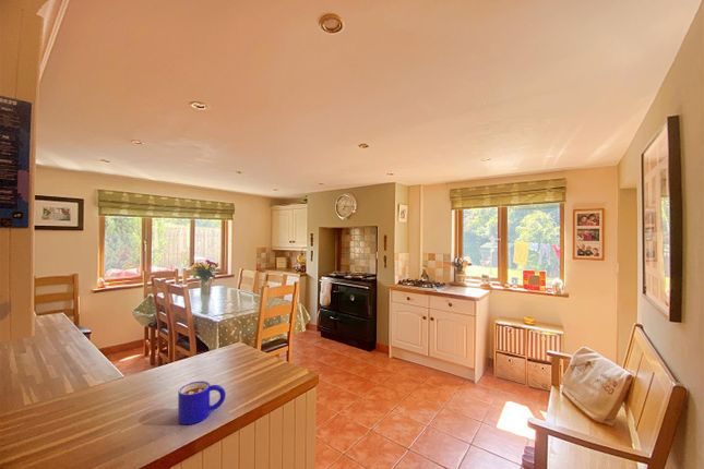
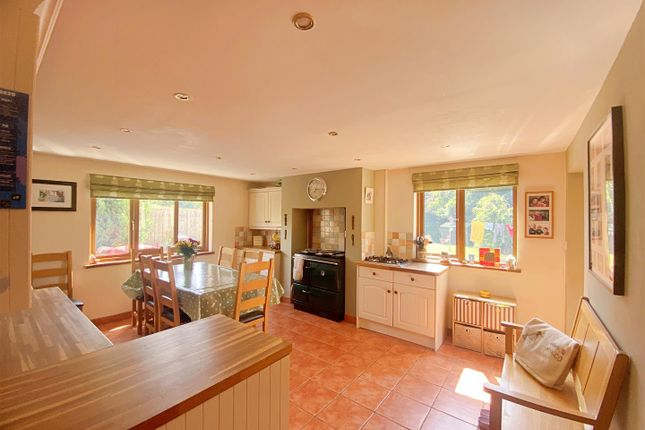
- mug (202, 399)
